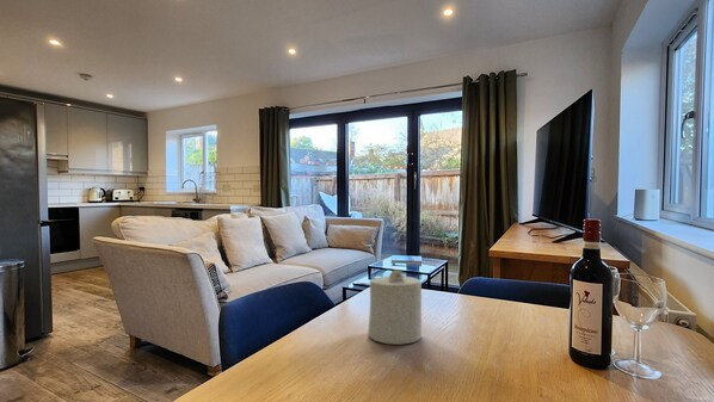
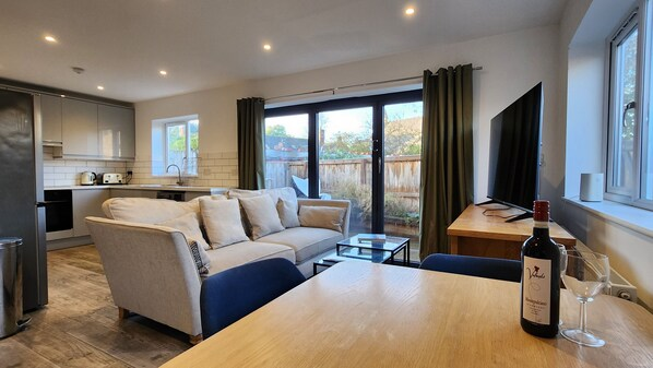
- candle (394, 302)
